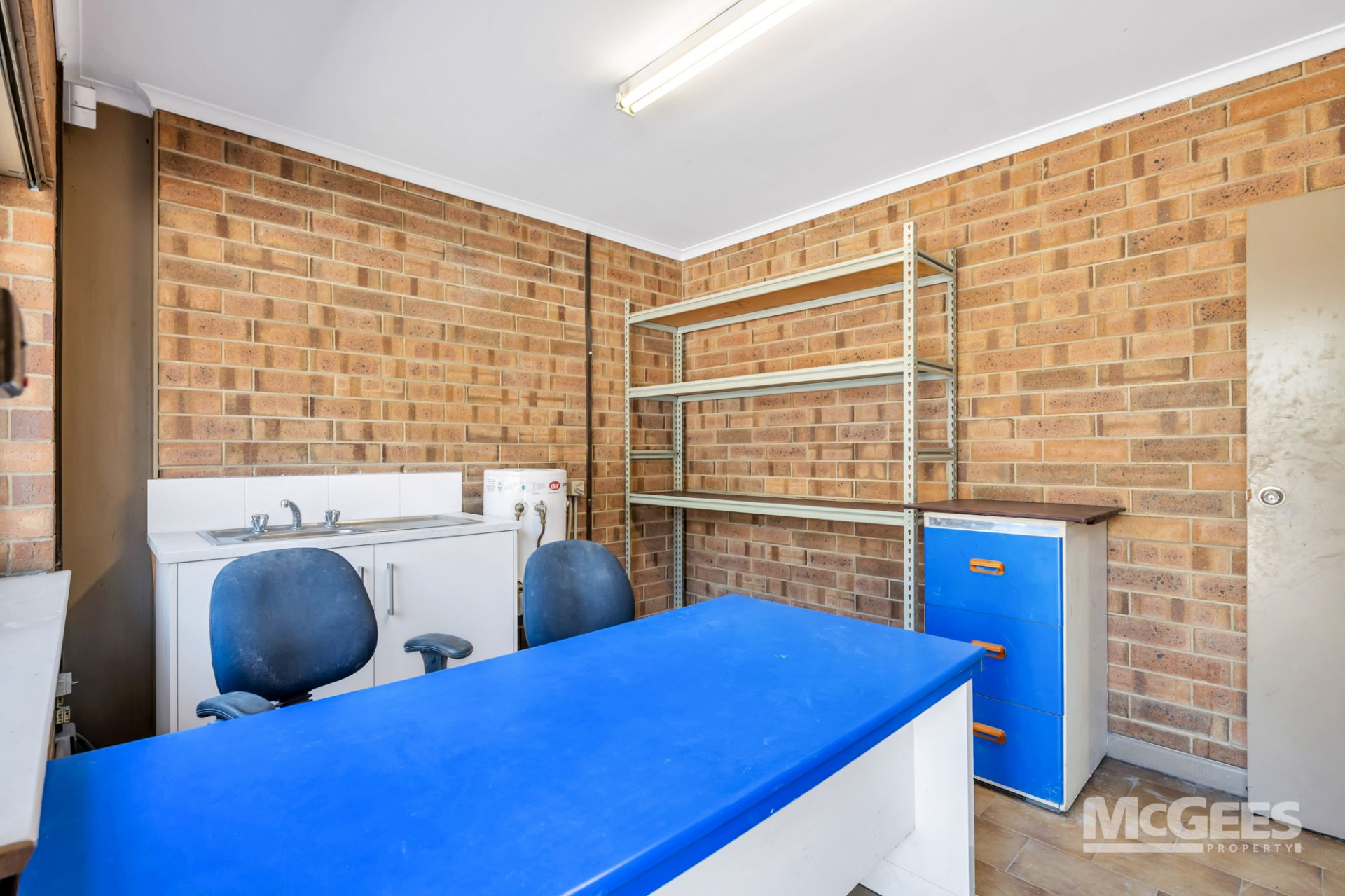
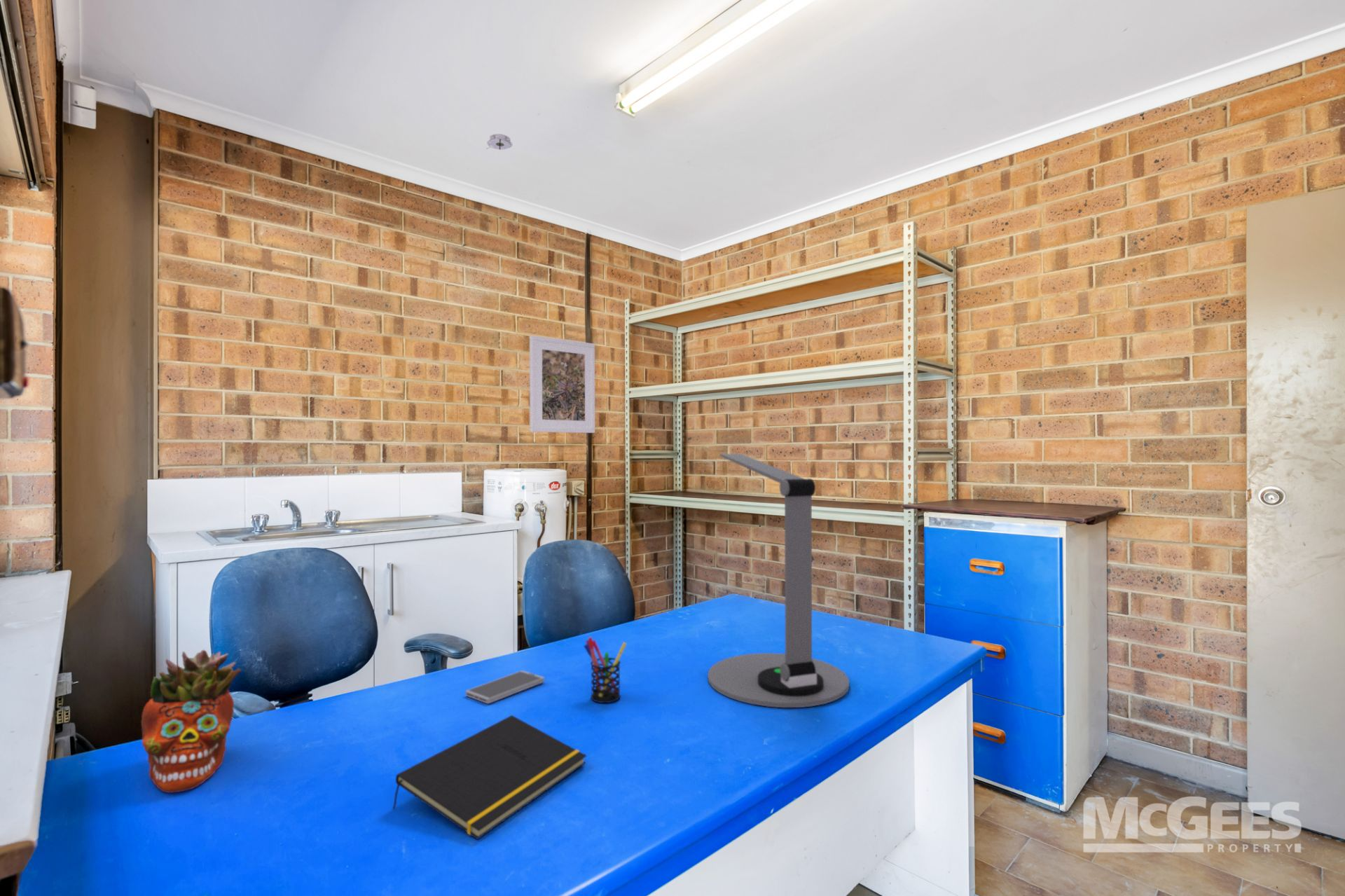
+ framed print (563, 386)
+ succulent planter (193, 711)
+ pen holder (604, 668)
+ smoke detector (499, 142)
+ desk lamp (785, 563)
+ smartphone (506, 686)
+ notepad (497, 768)
